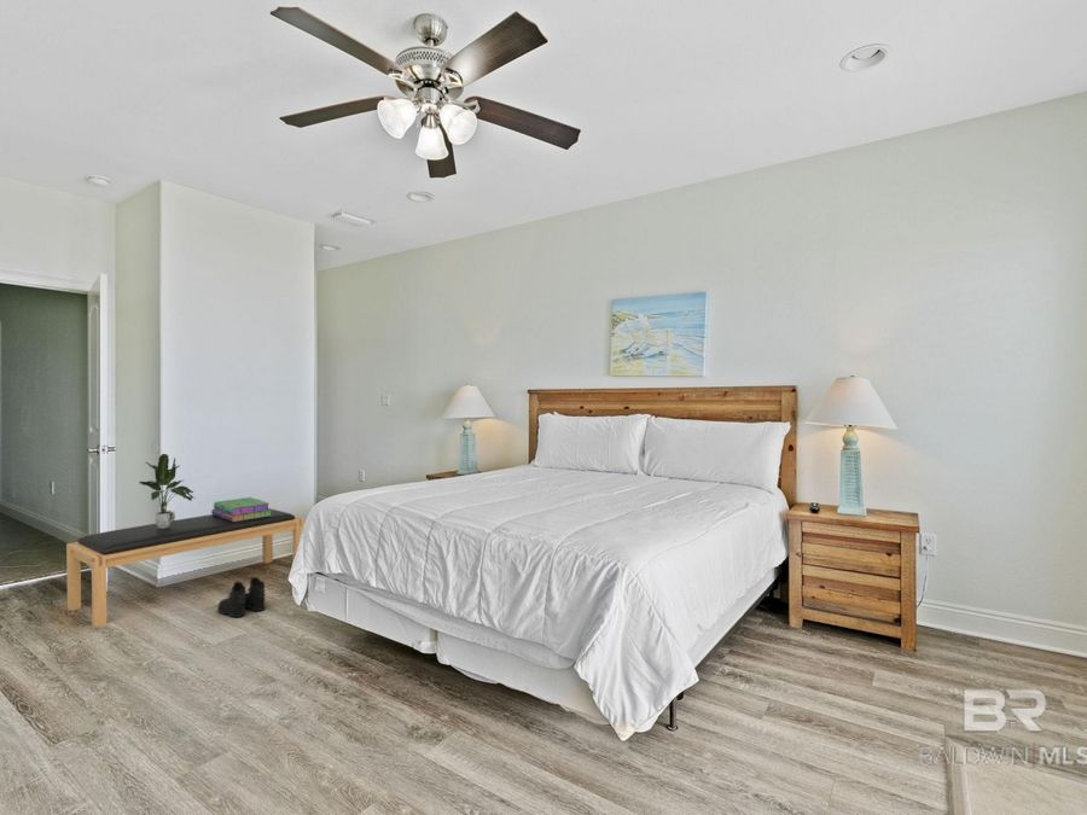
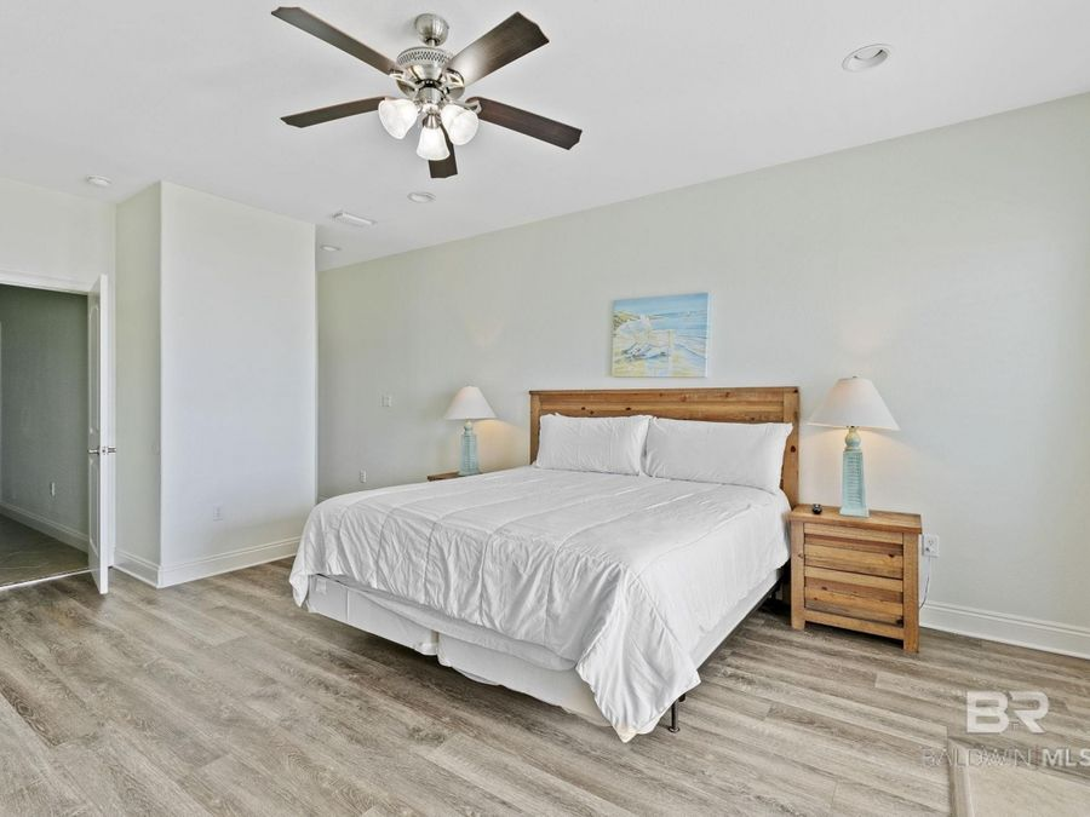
- boots (242, 594)
- stack of books (242, 508)
- potted plant (167, 490)
- bench (193, 549)
